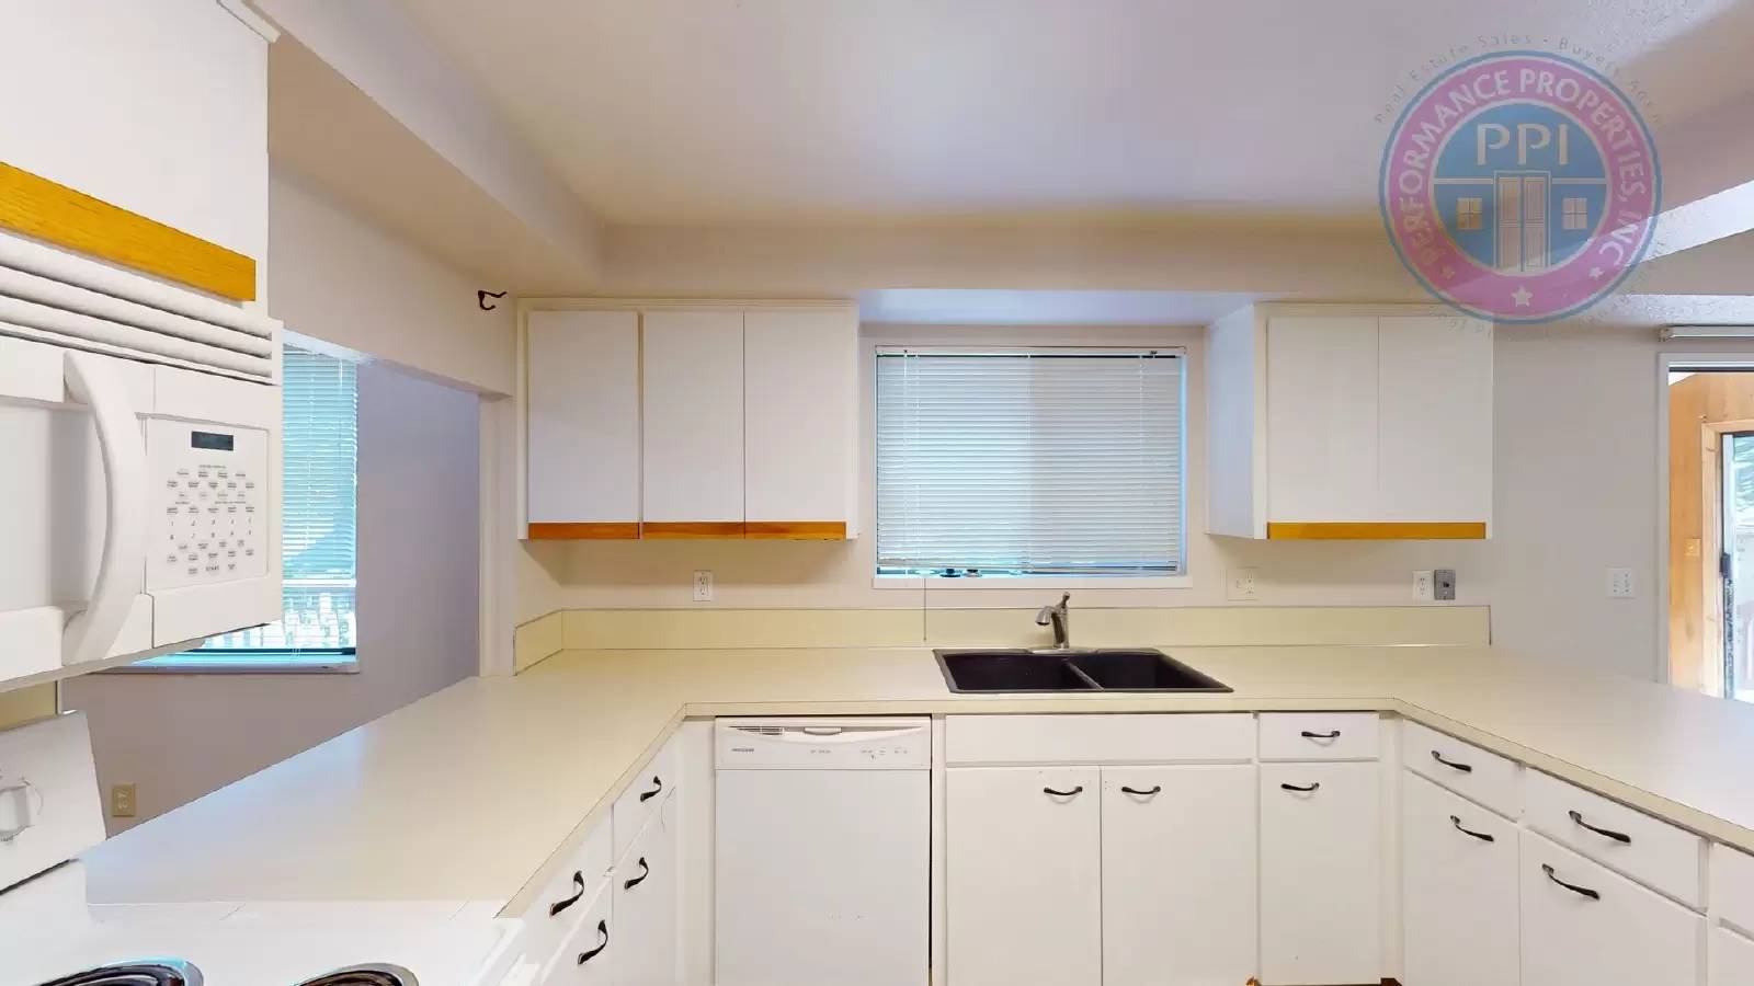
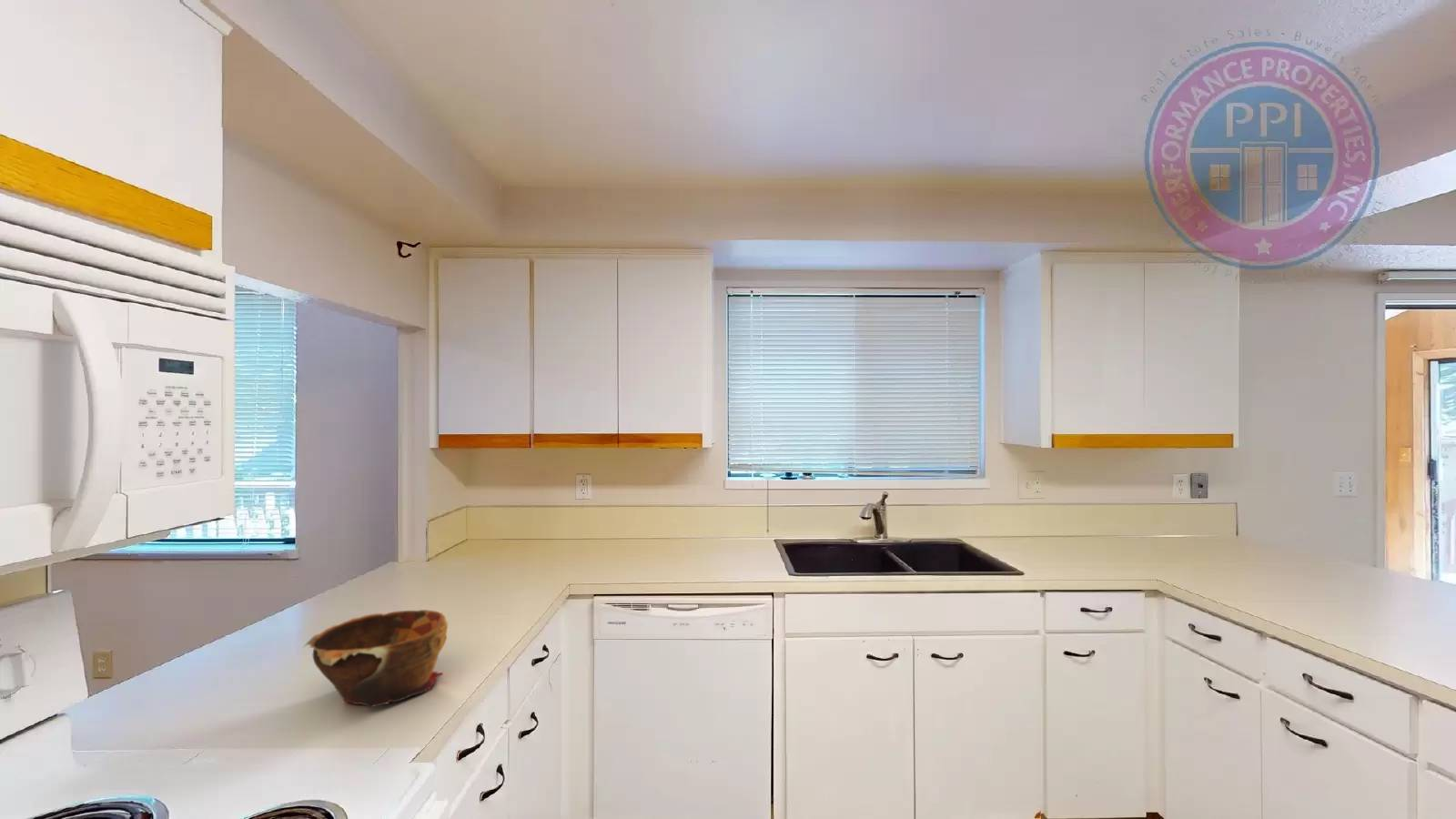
+ bowl (380, 659)
